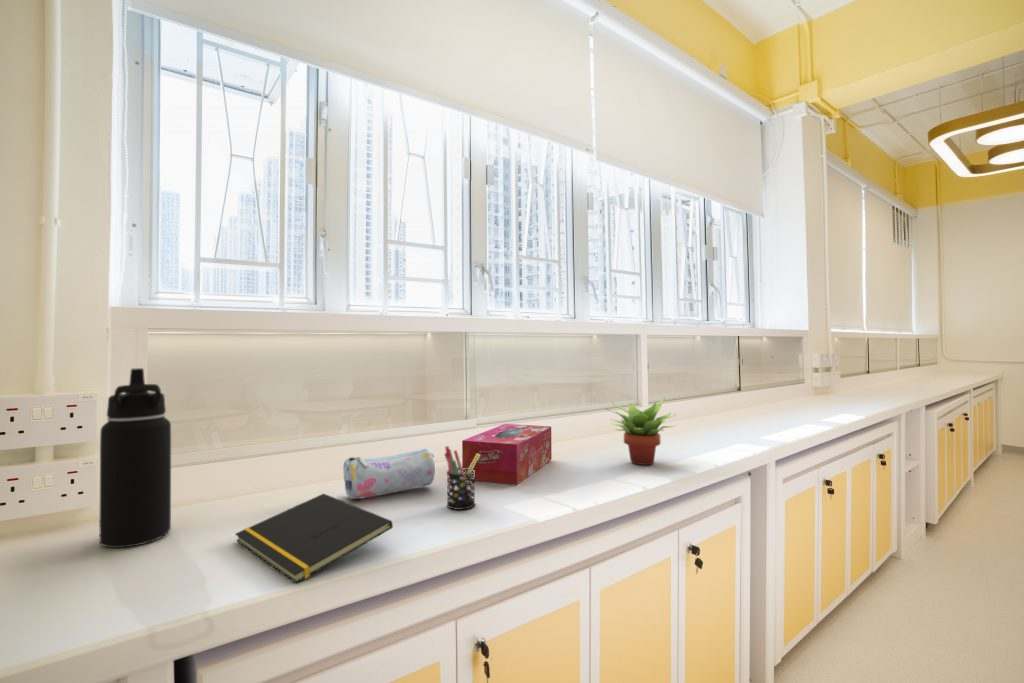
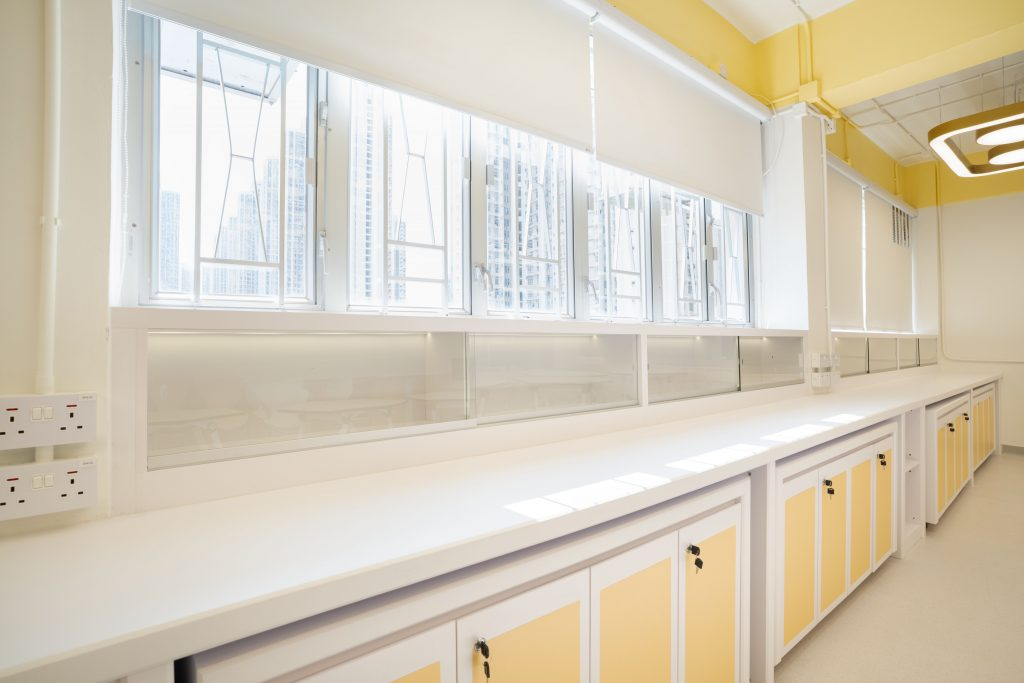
- pen holder (458, 476)
- pencil case (389, 472)
- water bottle (136, 454)
- tissue box (510, 450)
- notepad (312, 530)
- succulent plant (642, 430)
